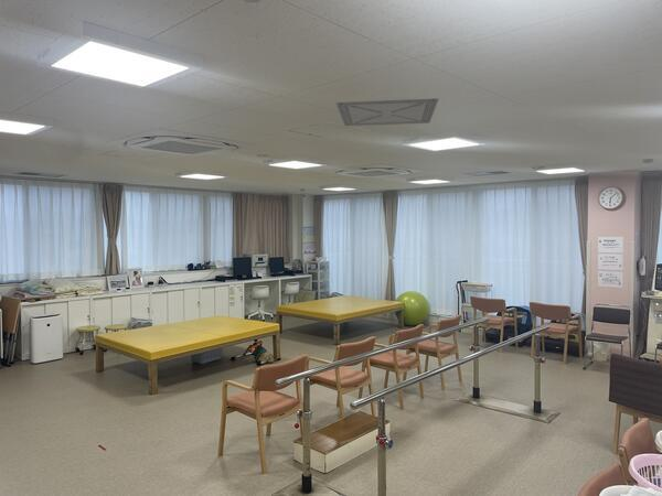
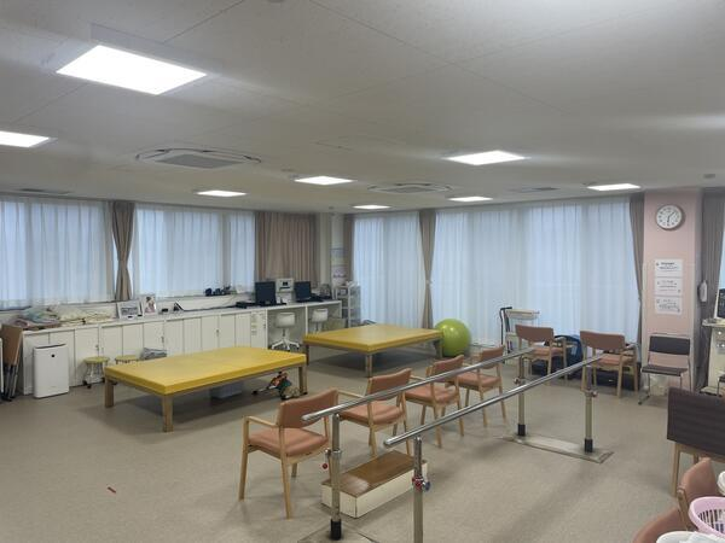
- ceiling vent (386, 114)
